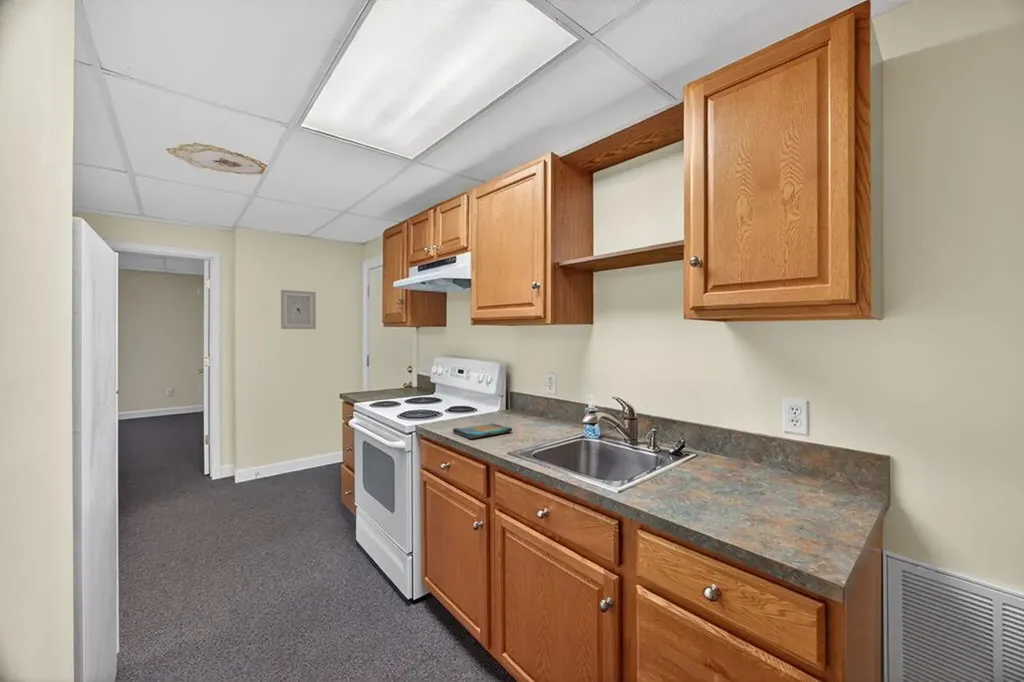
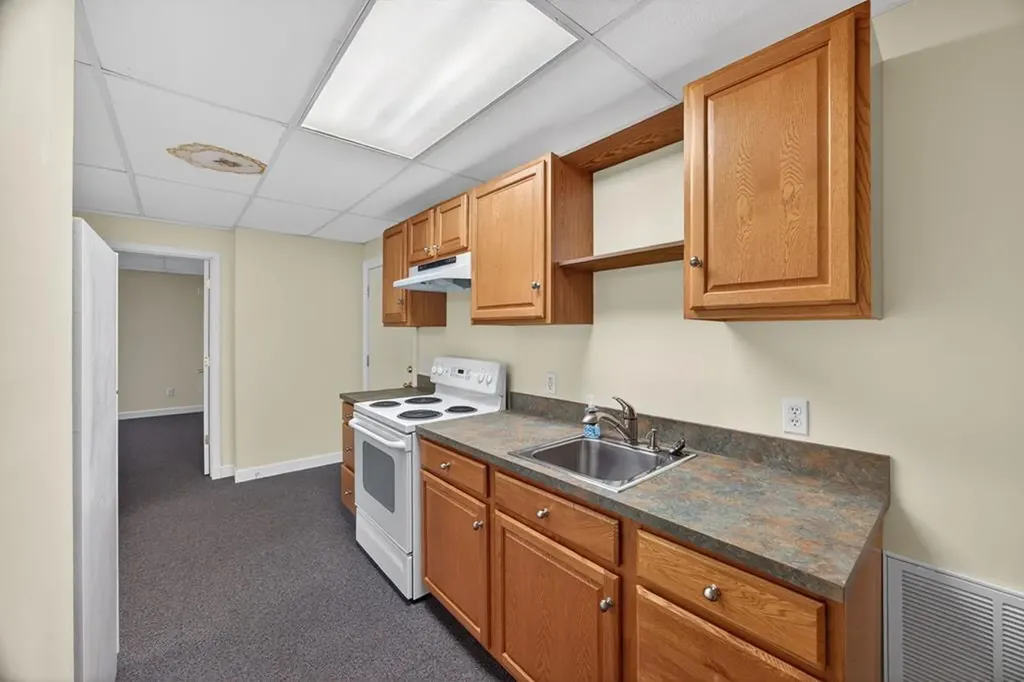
- dish towel (482, 429)
- wall art (298, 310)
